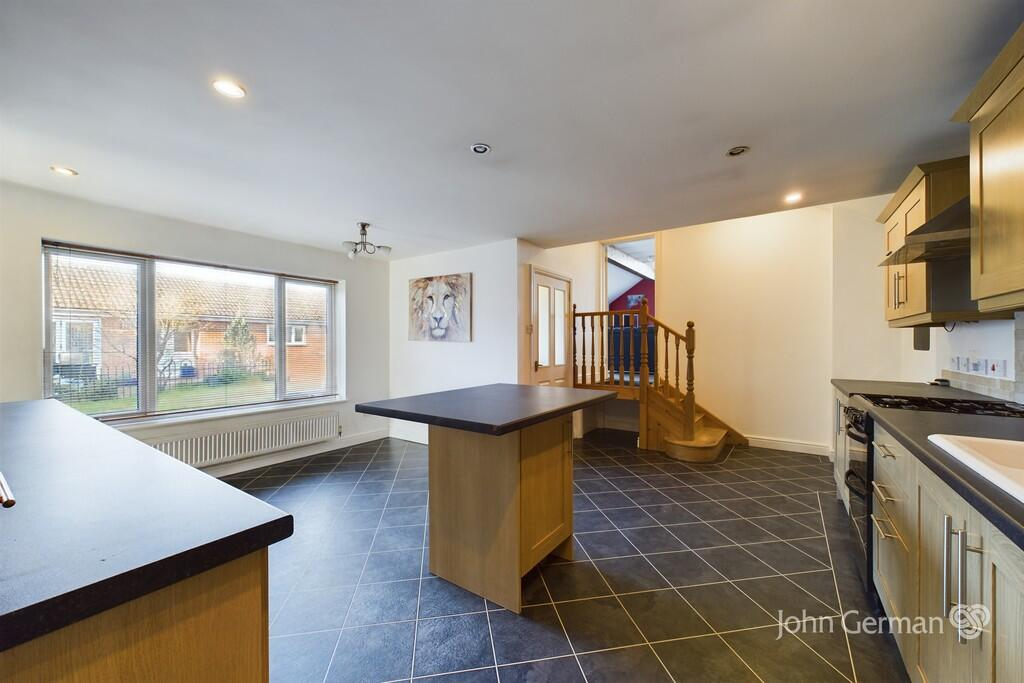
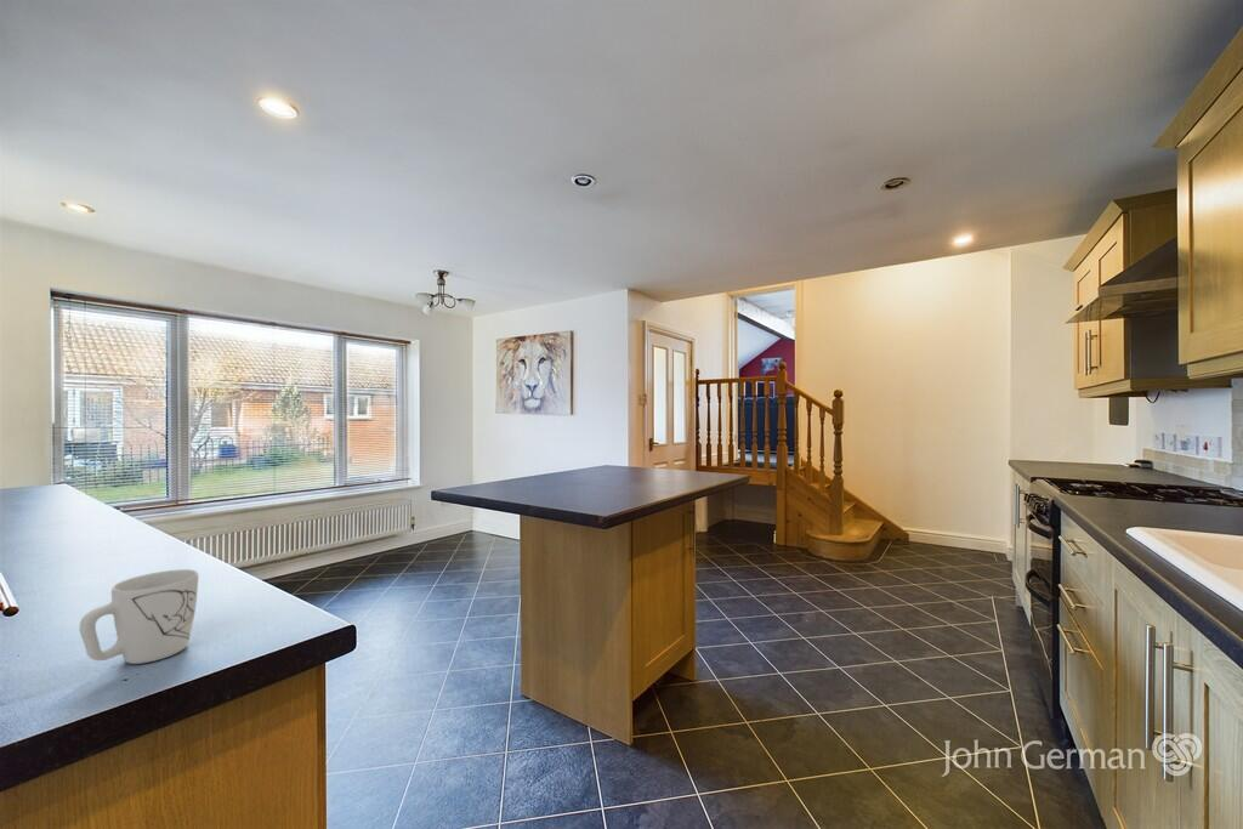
+ mug (142, 620)
